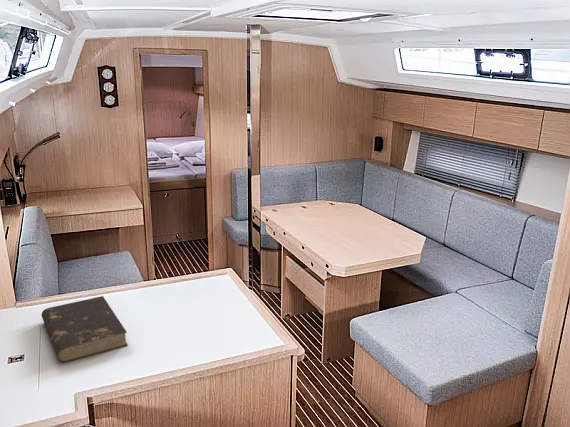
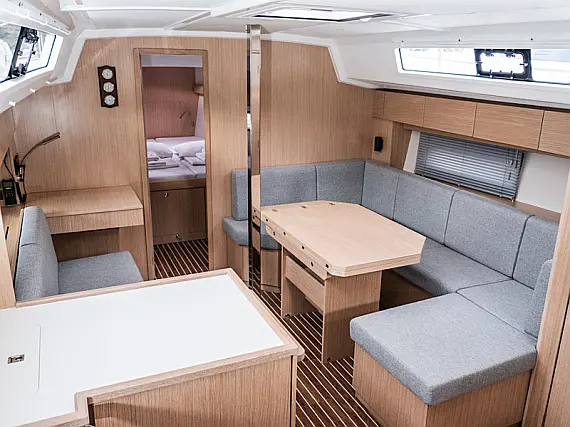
- book (82, 326)
